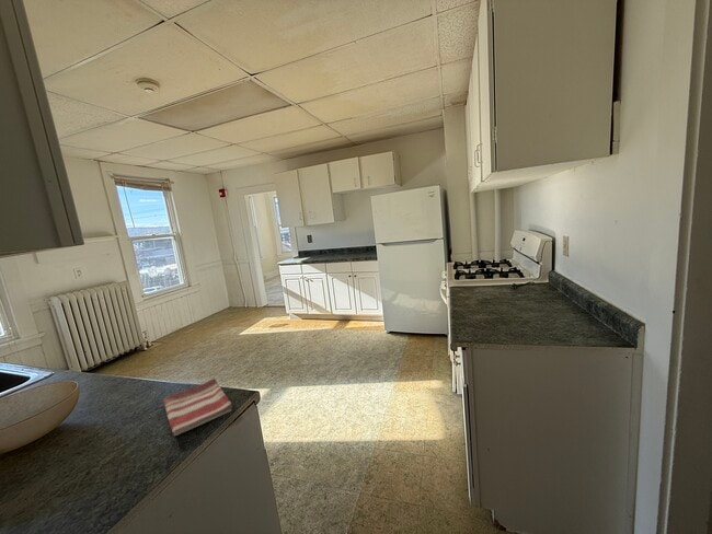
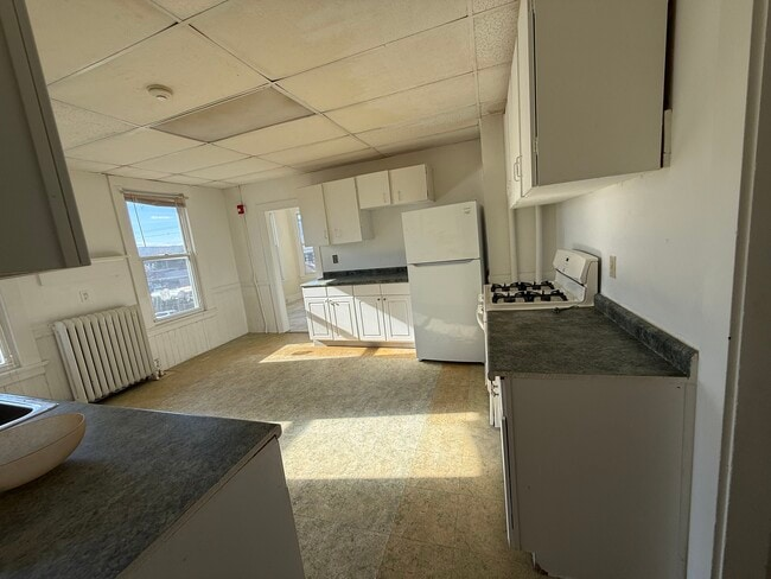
- dish towel (196, 403)
